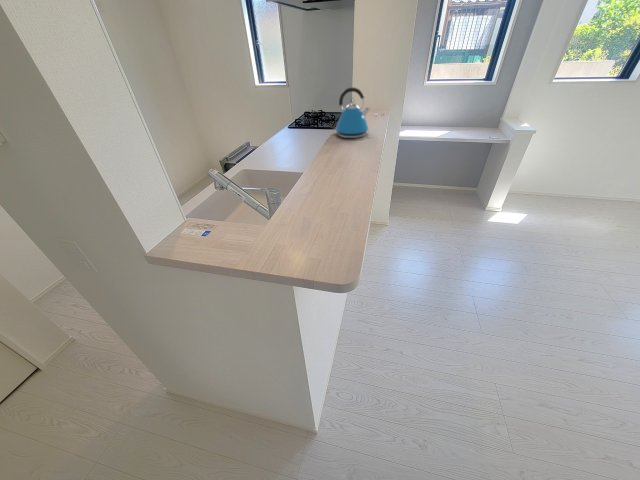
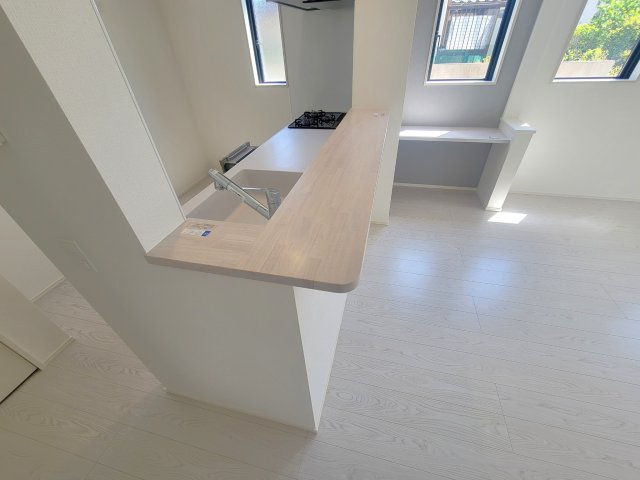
- kettle (351, 111)
